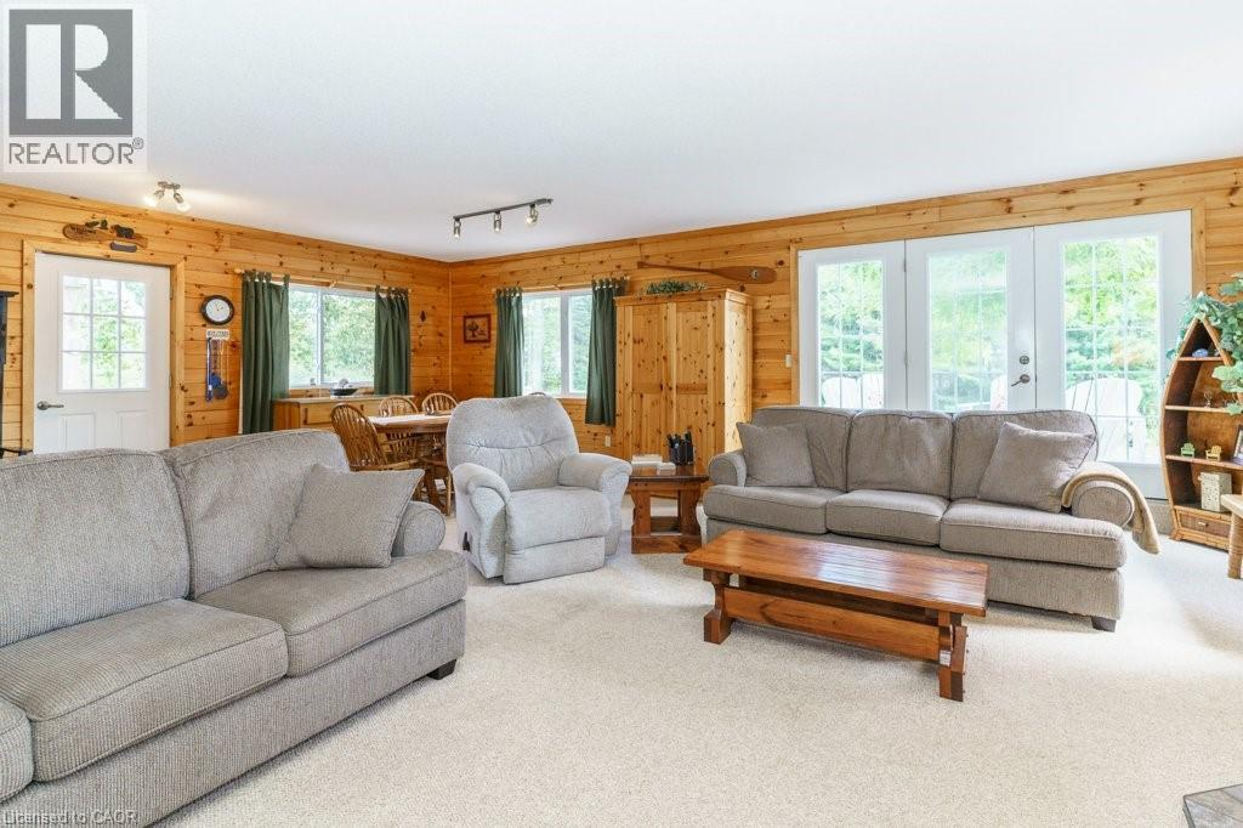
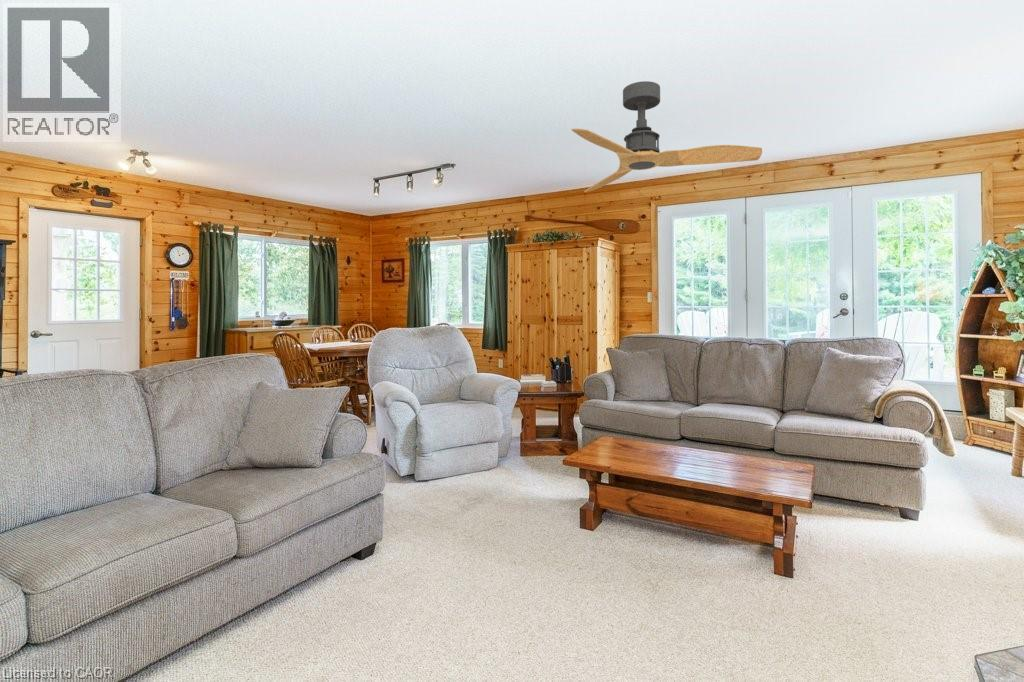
+ ceiling fan (657, 133)
